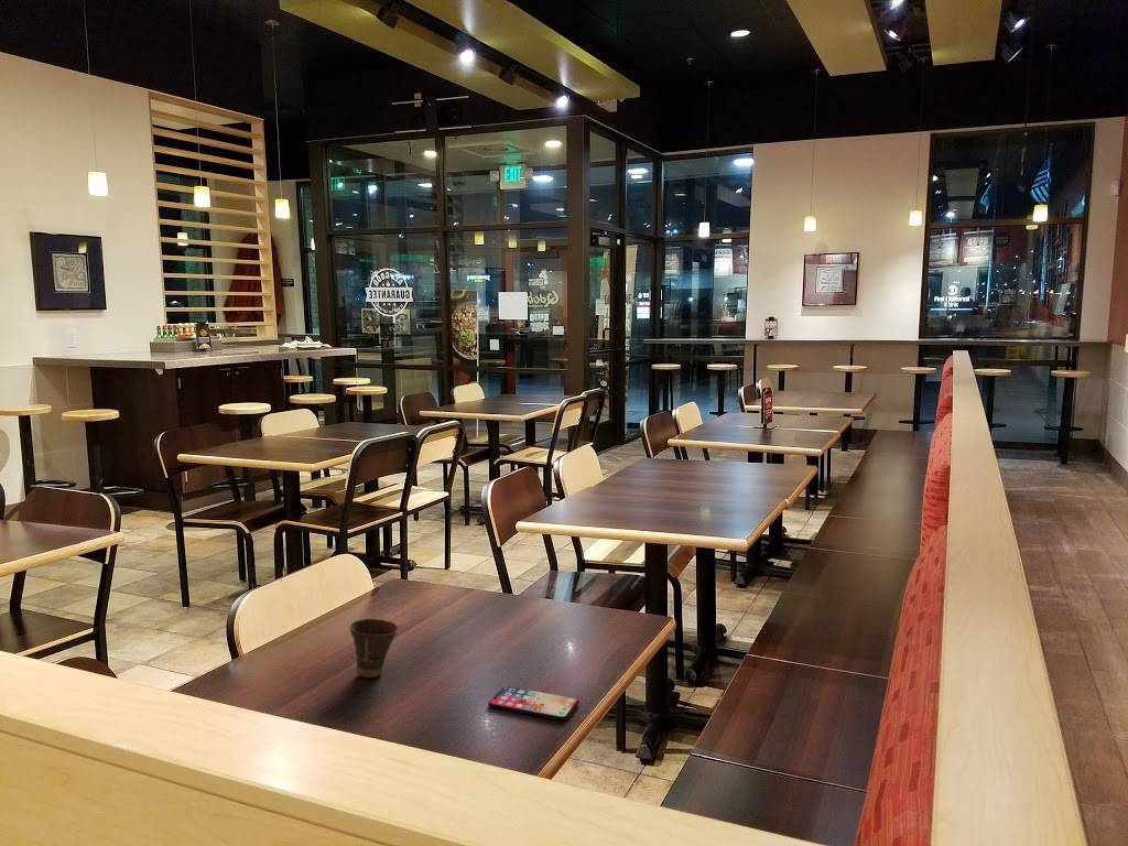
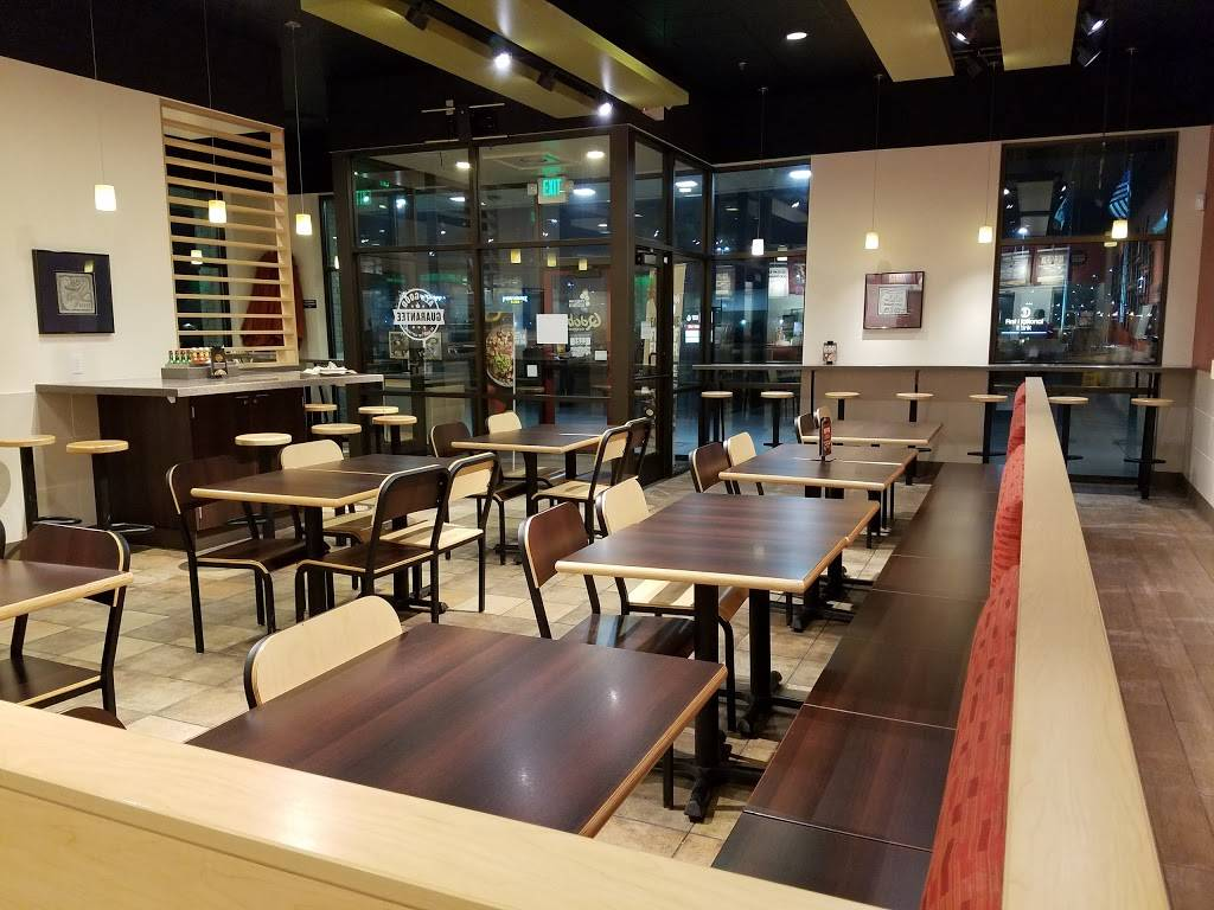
- smartphone (533, 702)
- cup (375, 649)
